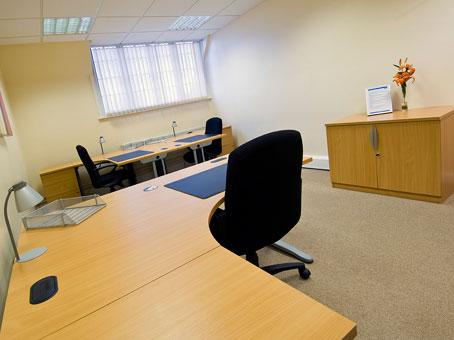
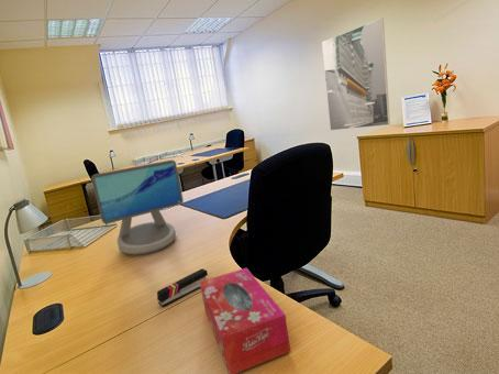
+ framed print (353, 80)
+ computer monitor (140, 206)
+ tissue box (240, 312)
+ stapler (184, 286)
